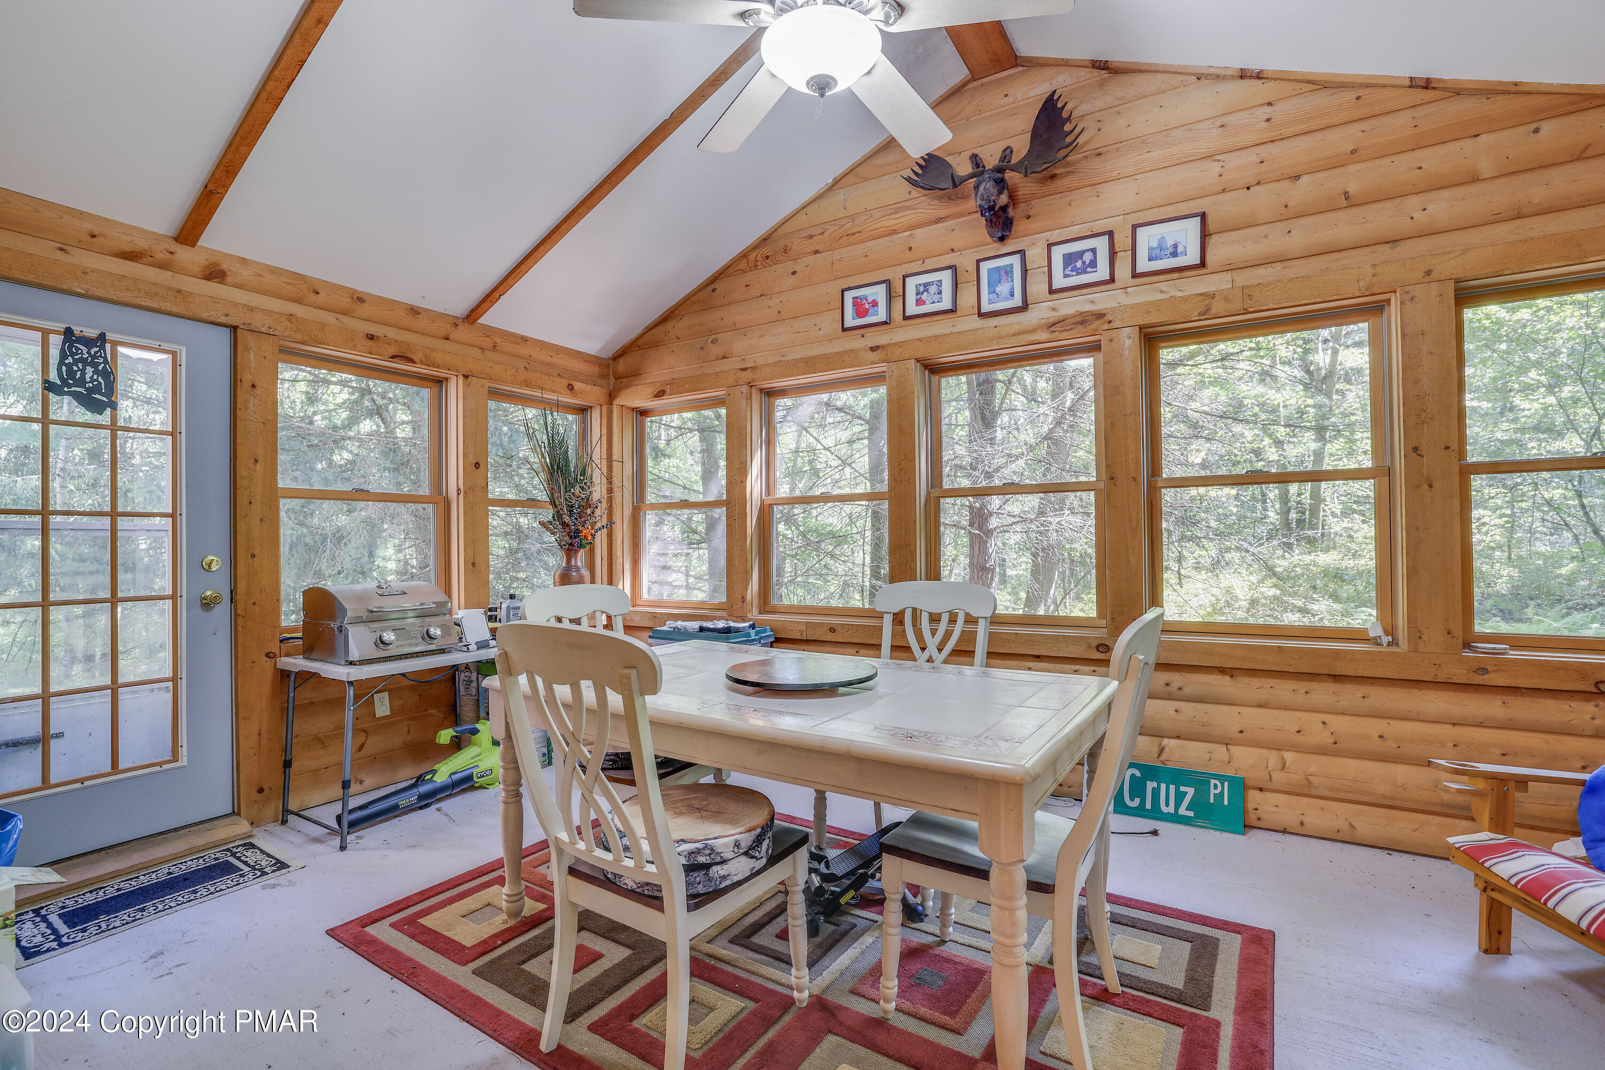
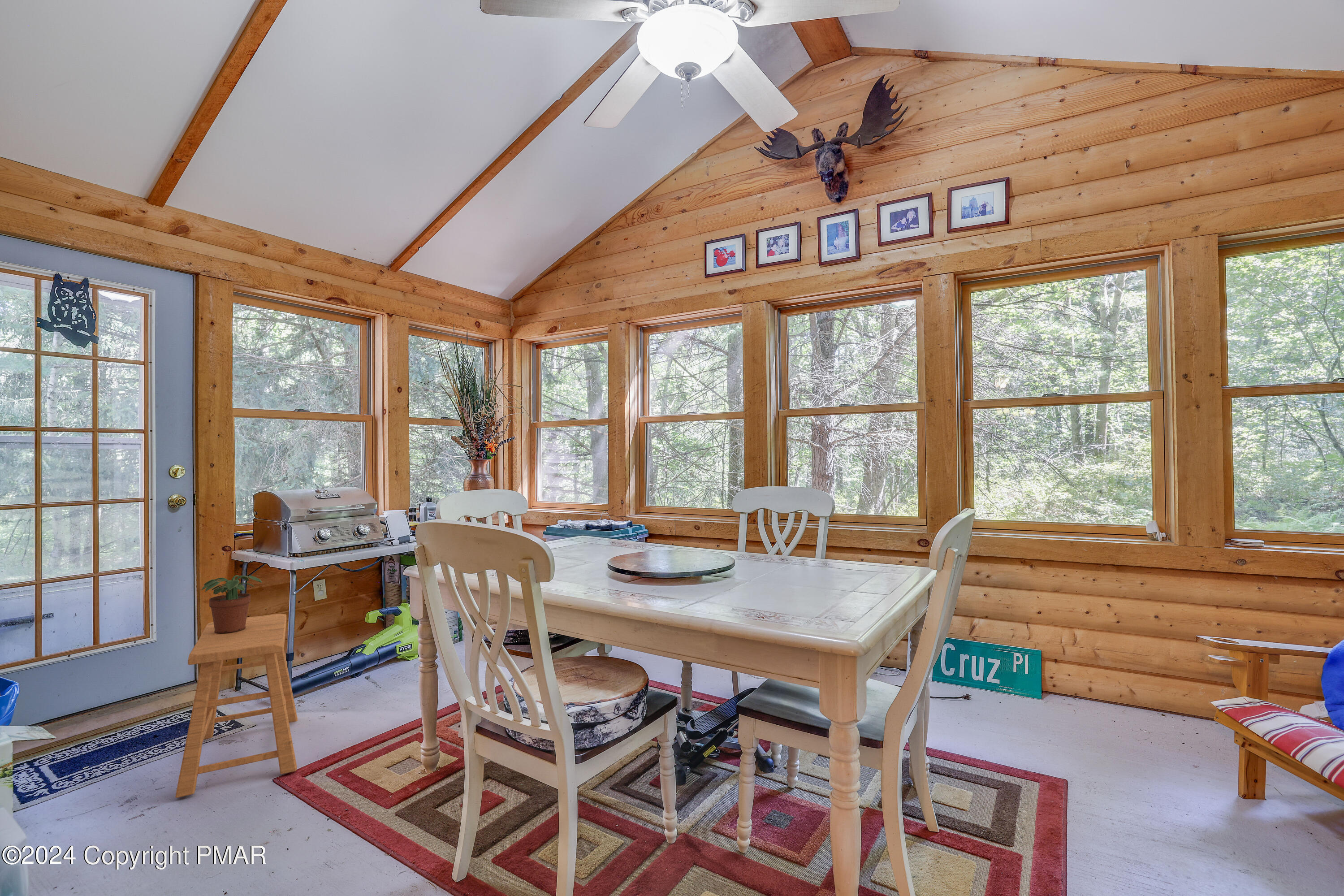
+ potted plant (230, 603)
+ stool (244, 695)
